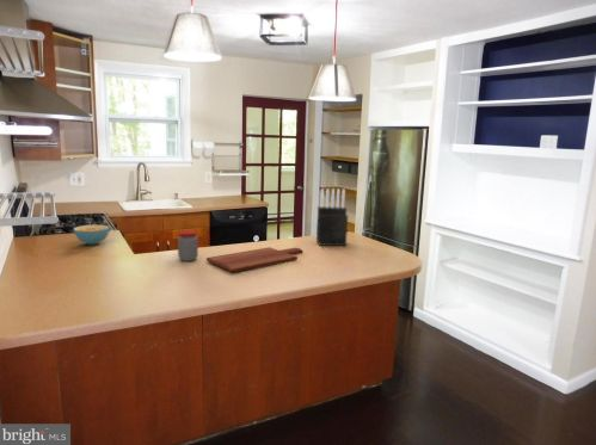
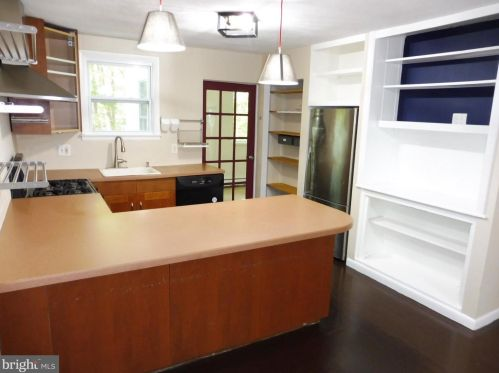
- jar (188, 246)
- cereal bowl (92, 235)
- cutting board (254, 258)
- knife block (332, 217)
